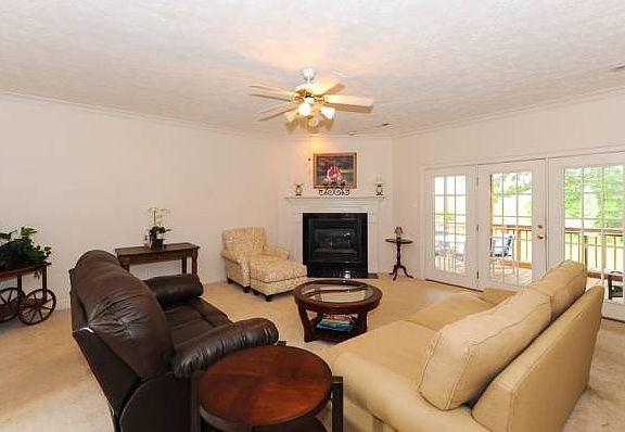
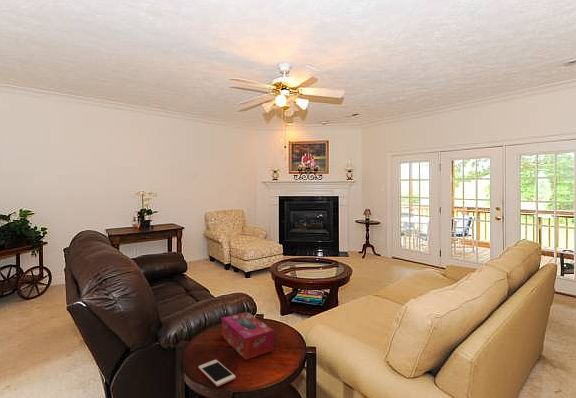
+ tissue box (246, 333)
+ cell phone (216, 372)
